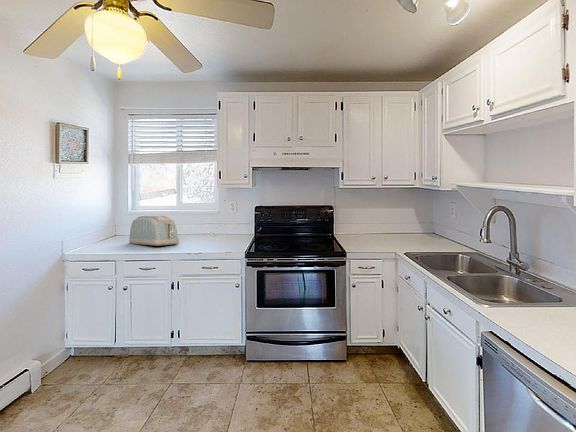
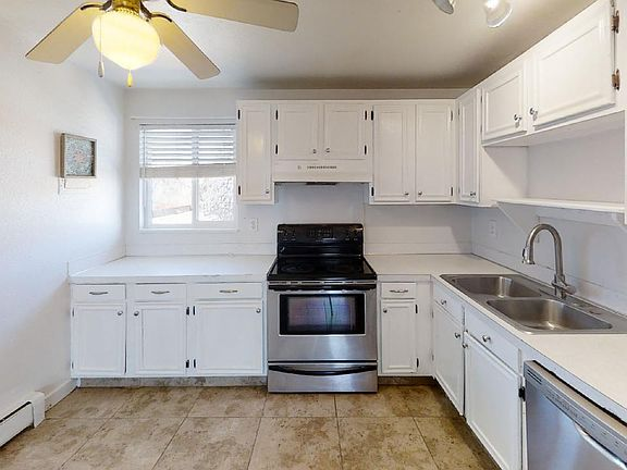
- toaster (154, 229)
